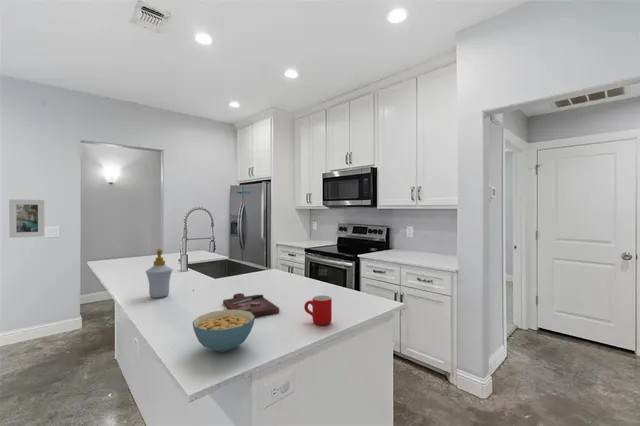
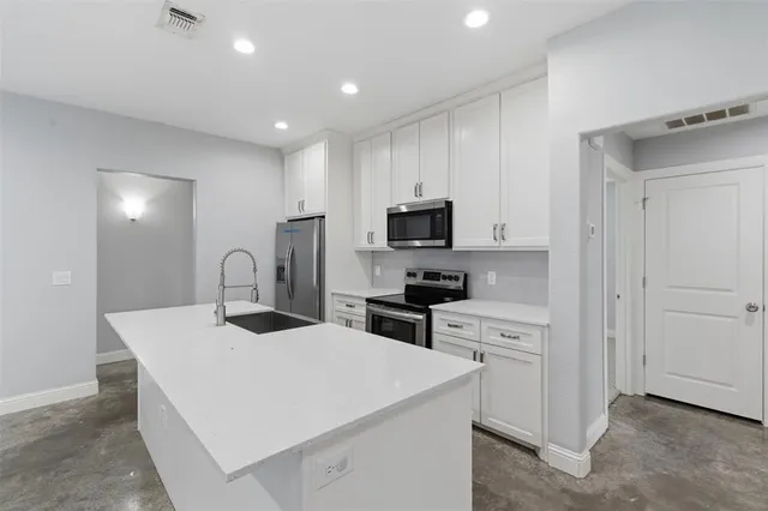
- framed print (27, 218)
- cutting board (247, 304)
- cereal bowl (224, 333)
- mug (317, 309)
- soap bottle (159, 272)
